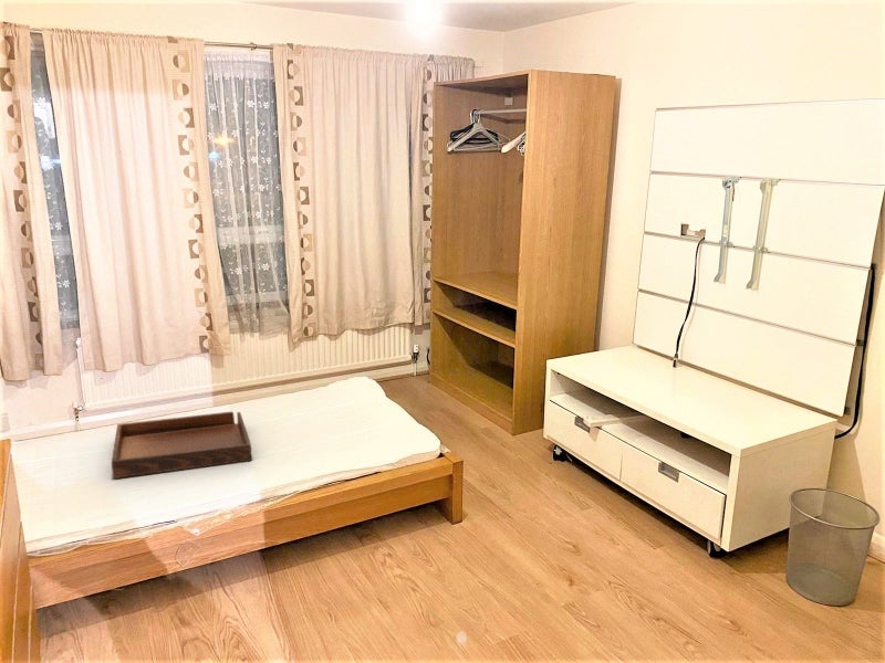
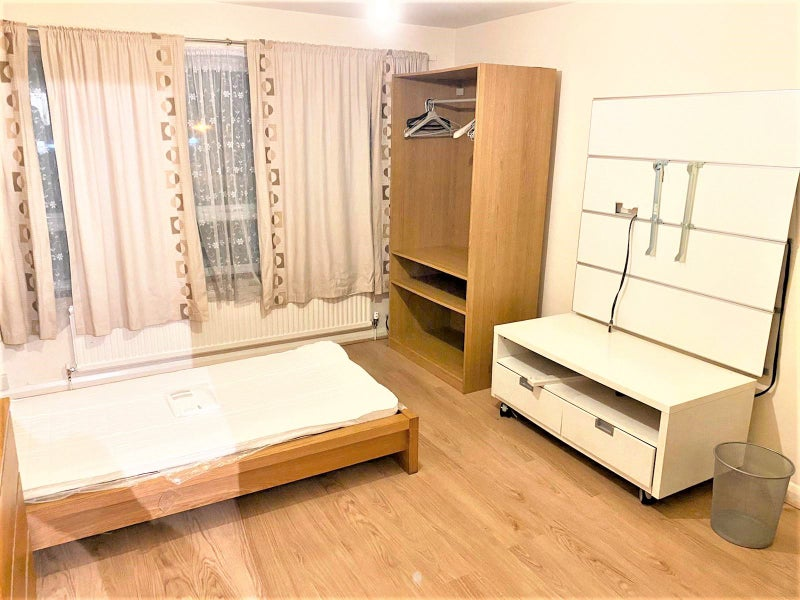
- serving tray (183, 441)
